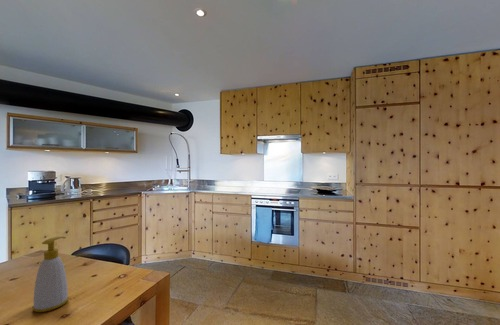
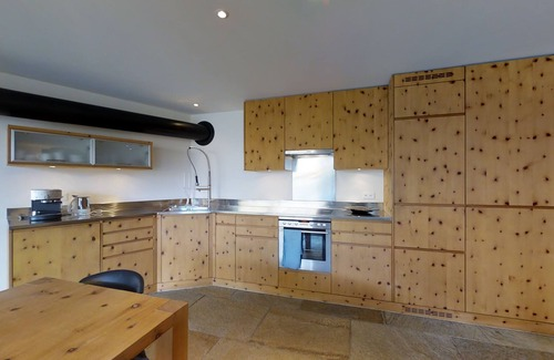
- soap bottle (51, 271)
